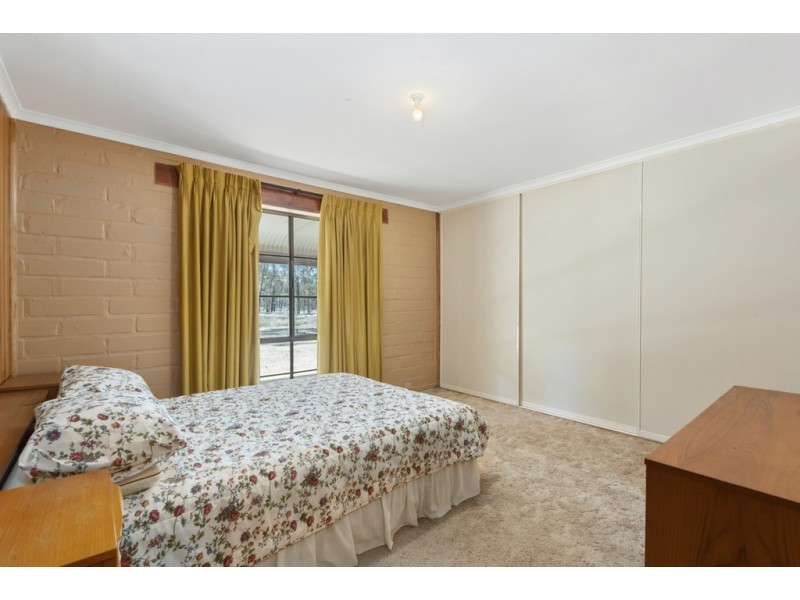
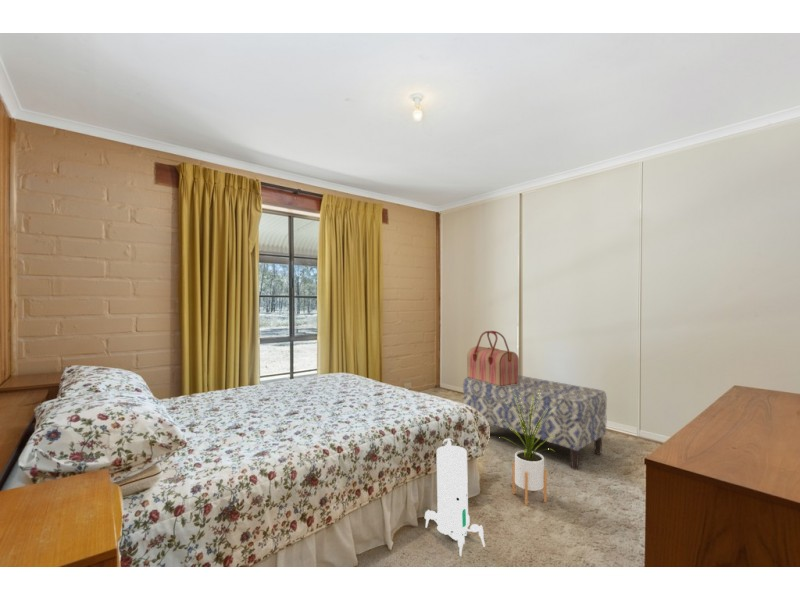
+ toy robot (452, 486)
+ handbag (492, 355)
+ bench (528, 413)
+ house plant (530, 442)
